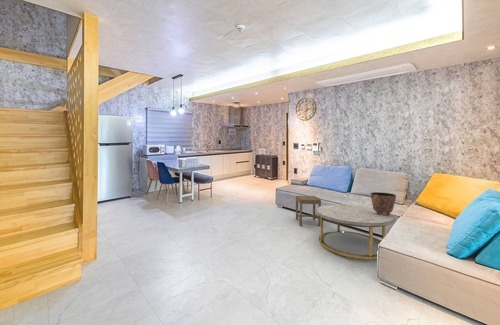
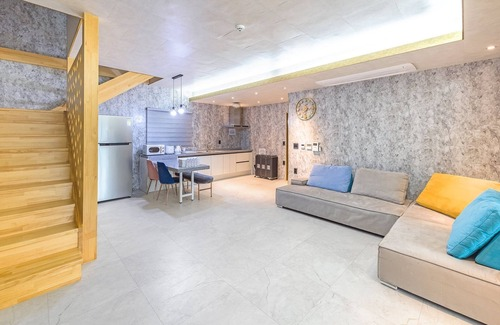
- stool (307, 215)
- ceramic pot (382, 204)
- coffee table (352, 225)
